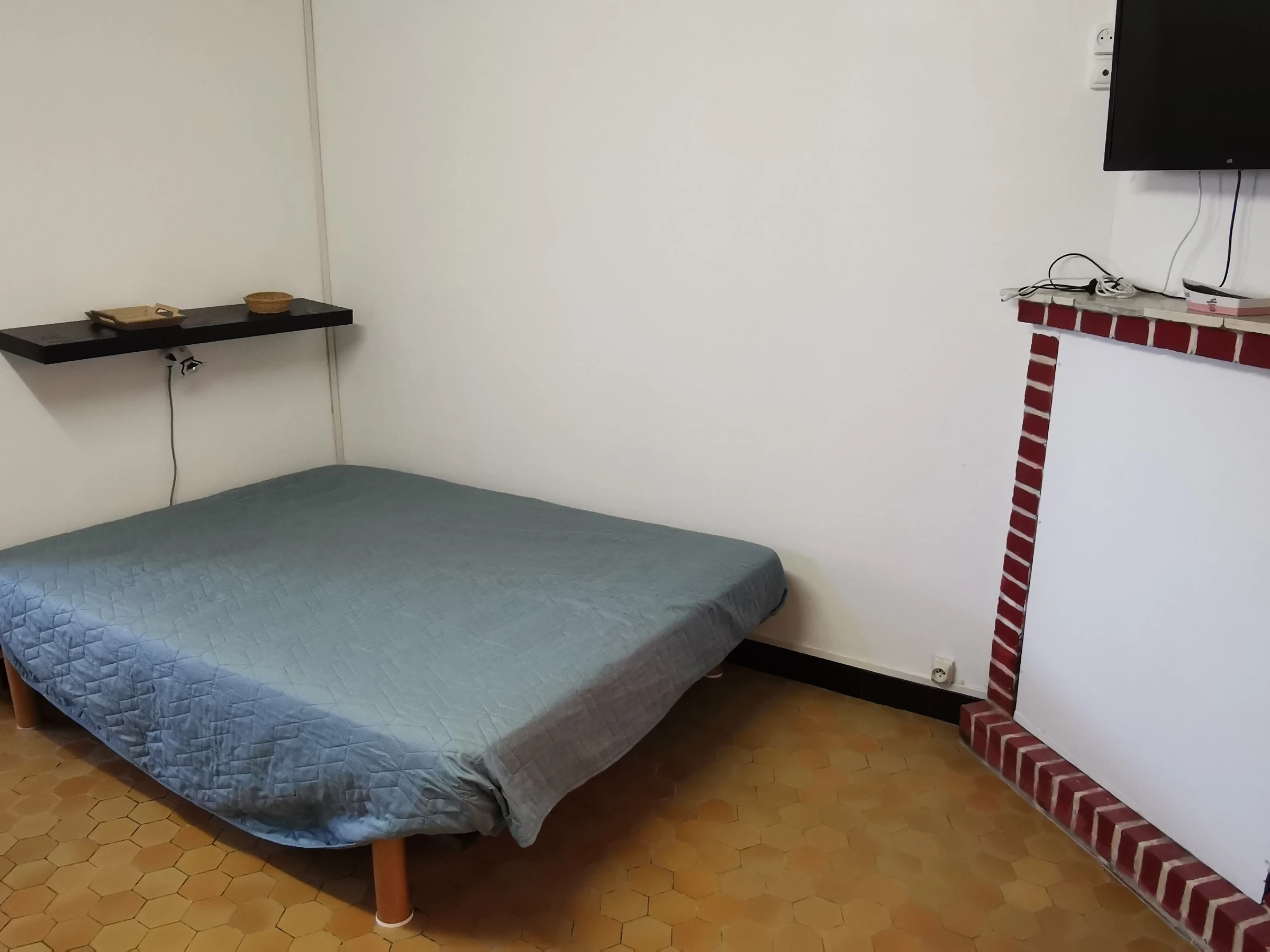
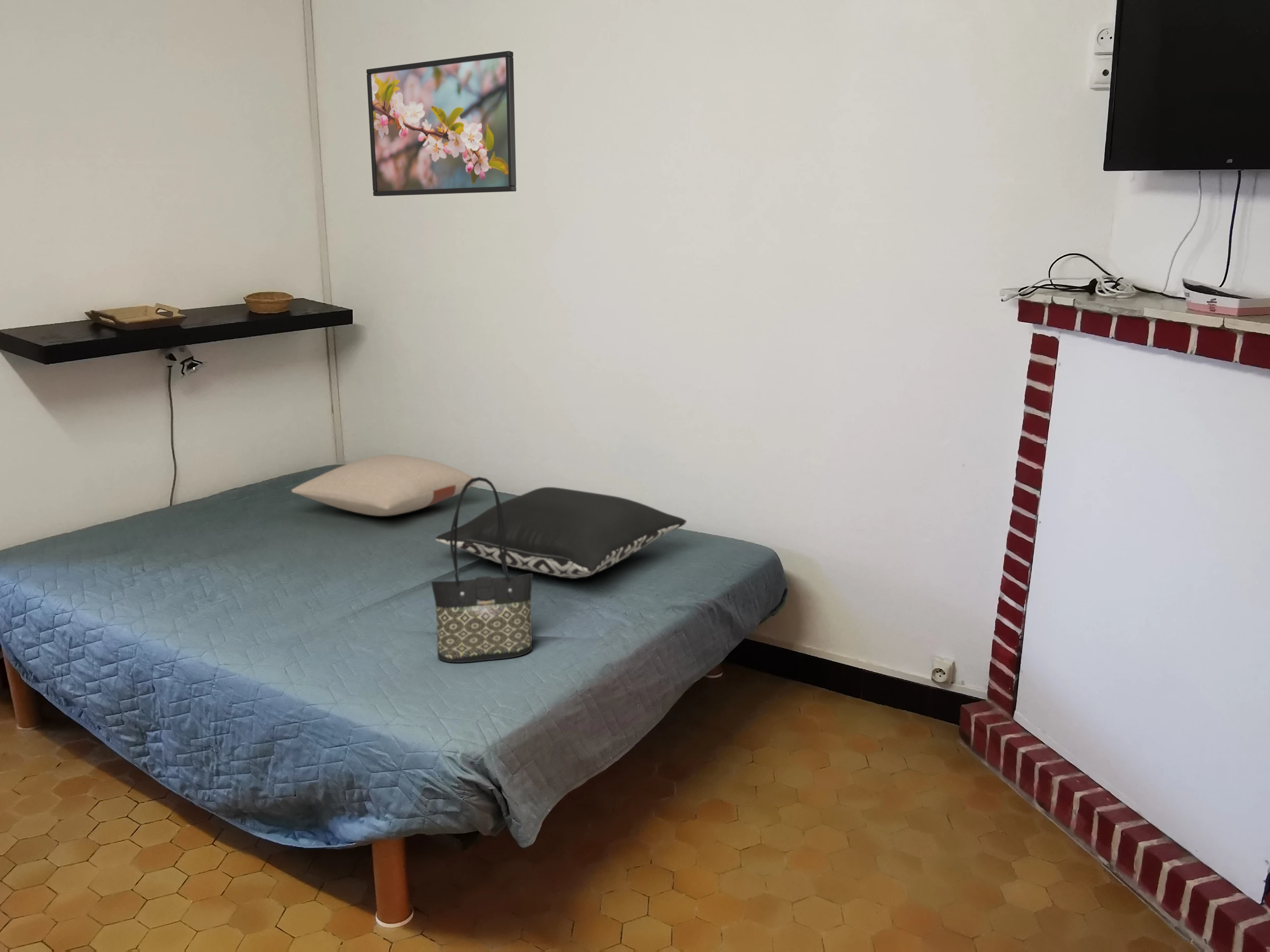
+ pillow (385, 486)
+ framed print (439, 128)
+ pillow (564, 529)
+ tote bag (485, 576)
